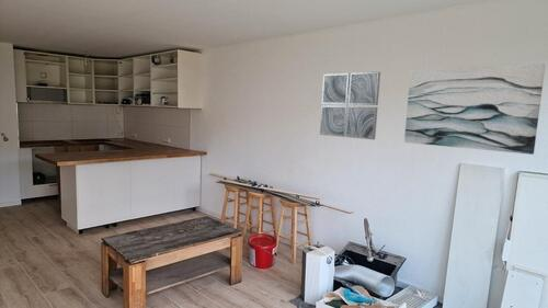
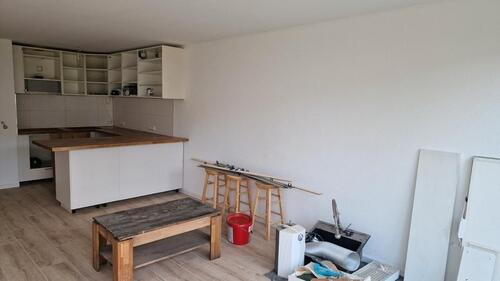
- wall art (347, 106)
- wall art (466, 107)
